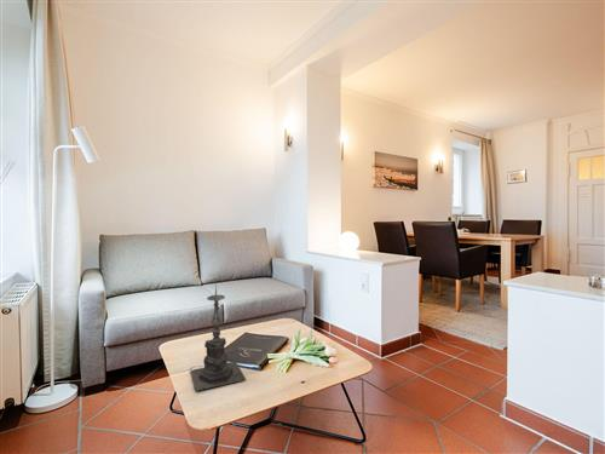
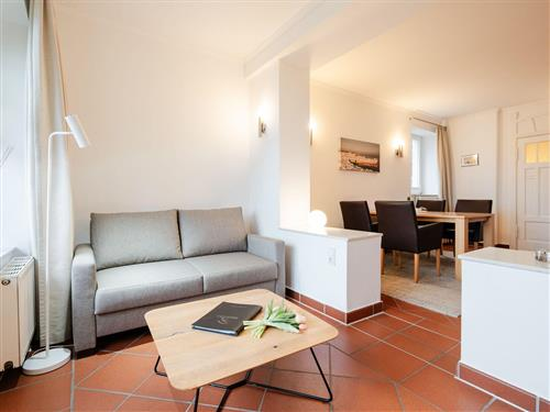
- candle holder (217, 328)
